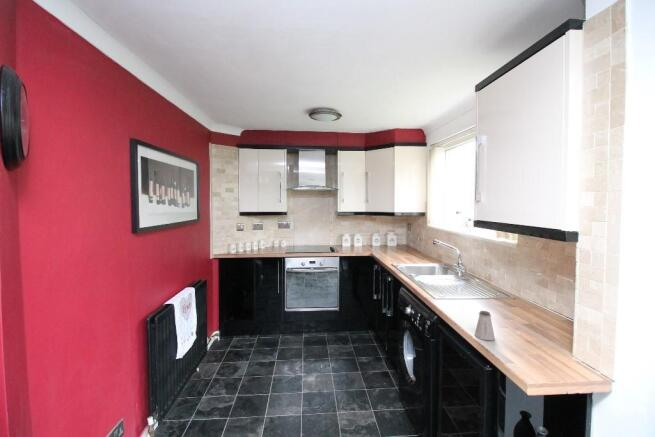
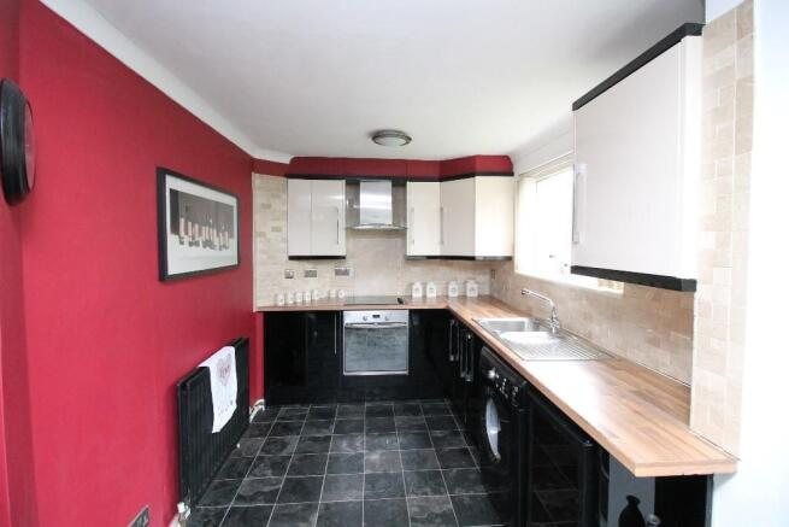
- saltshaker (484, 324)
